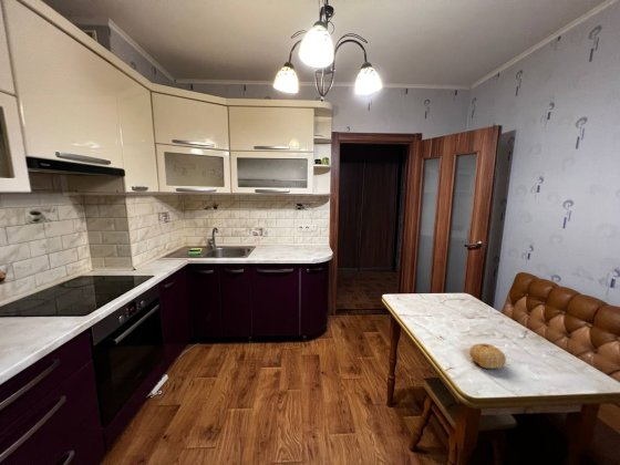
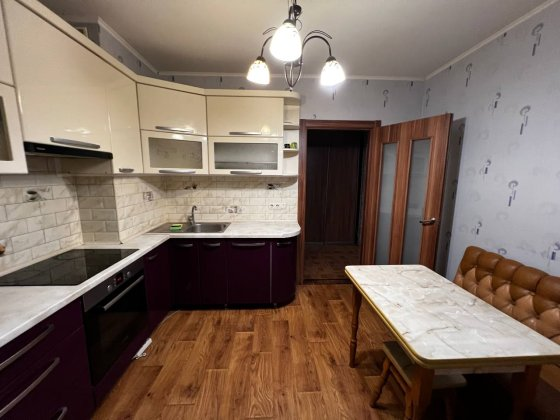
- fruit (487, 354)
